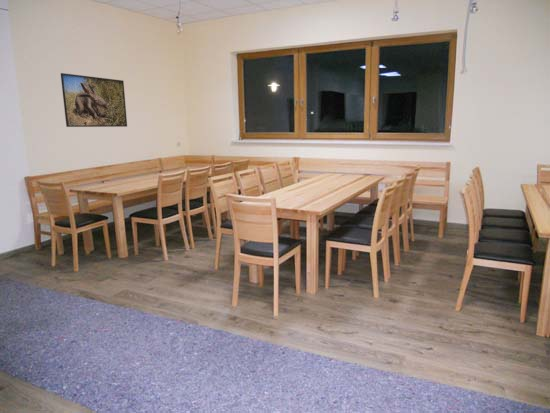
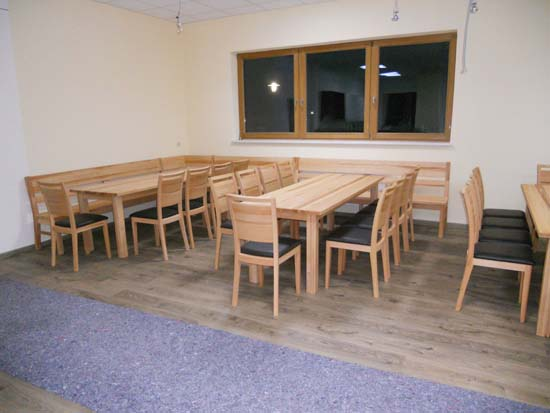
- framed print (96, 102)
